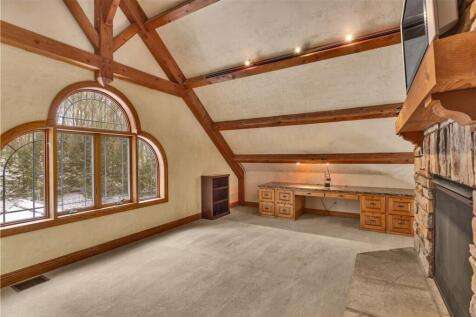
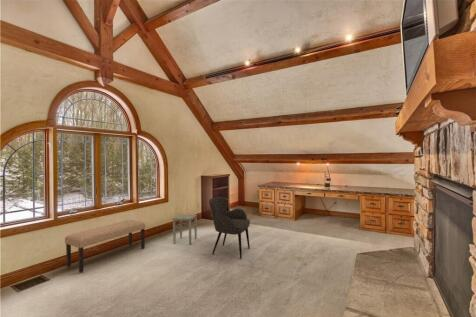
+ armchair (231, 225)
+ stool (185, 228)
+ bench (108, 239)
